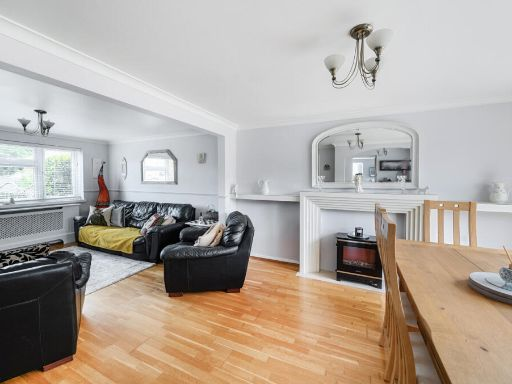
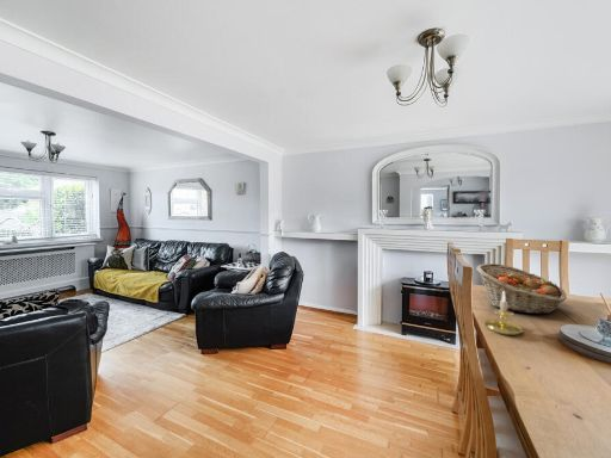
+ candle holder (502, 309)
+ fruit basket (518, 286)
